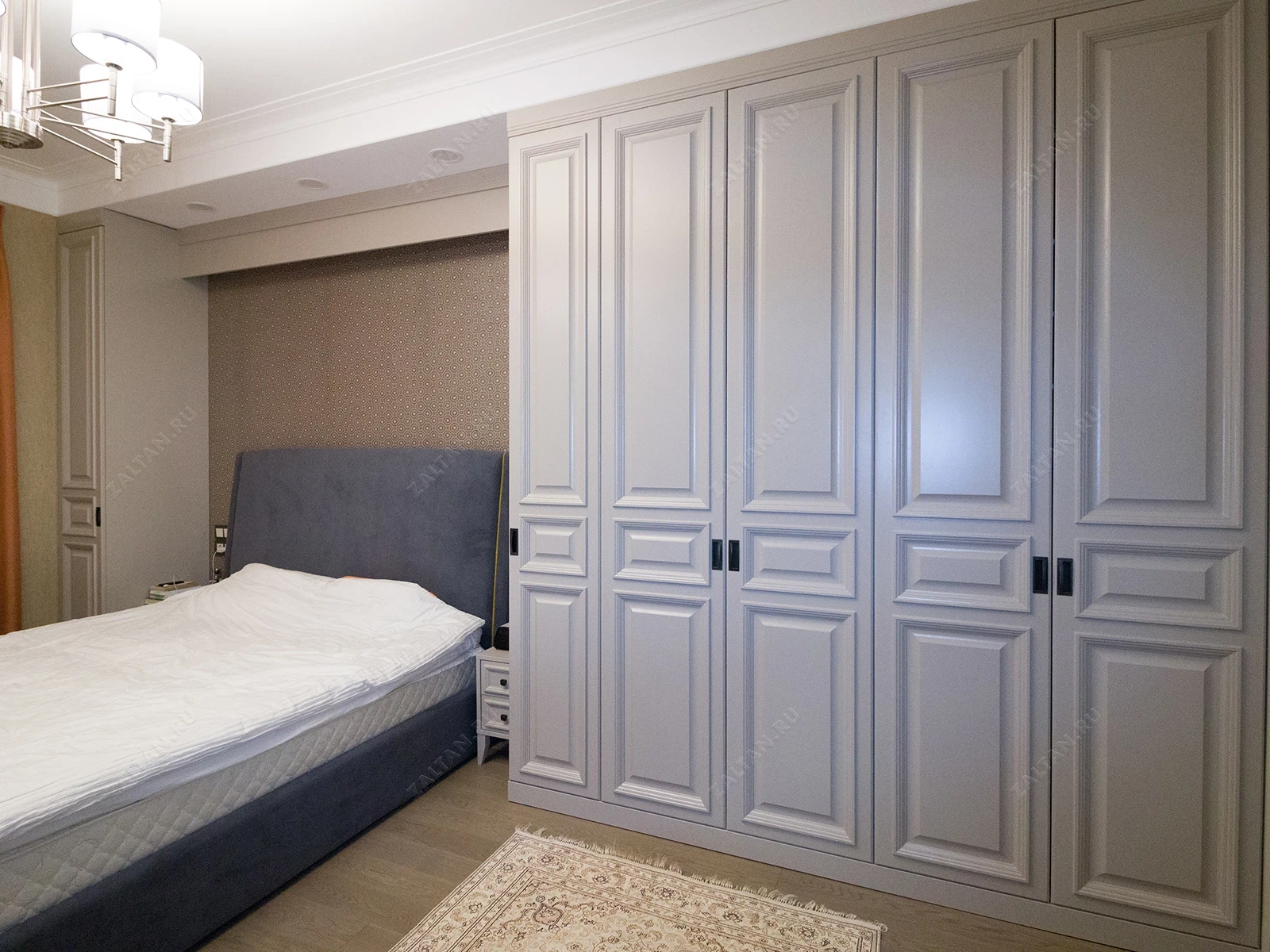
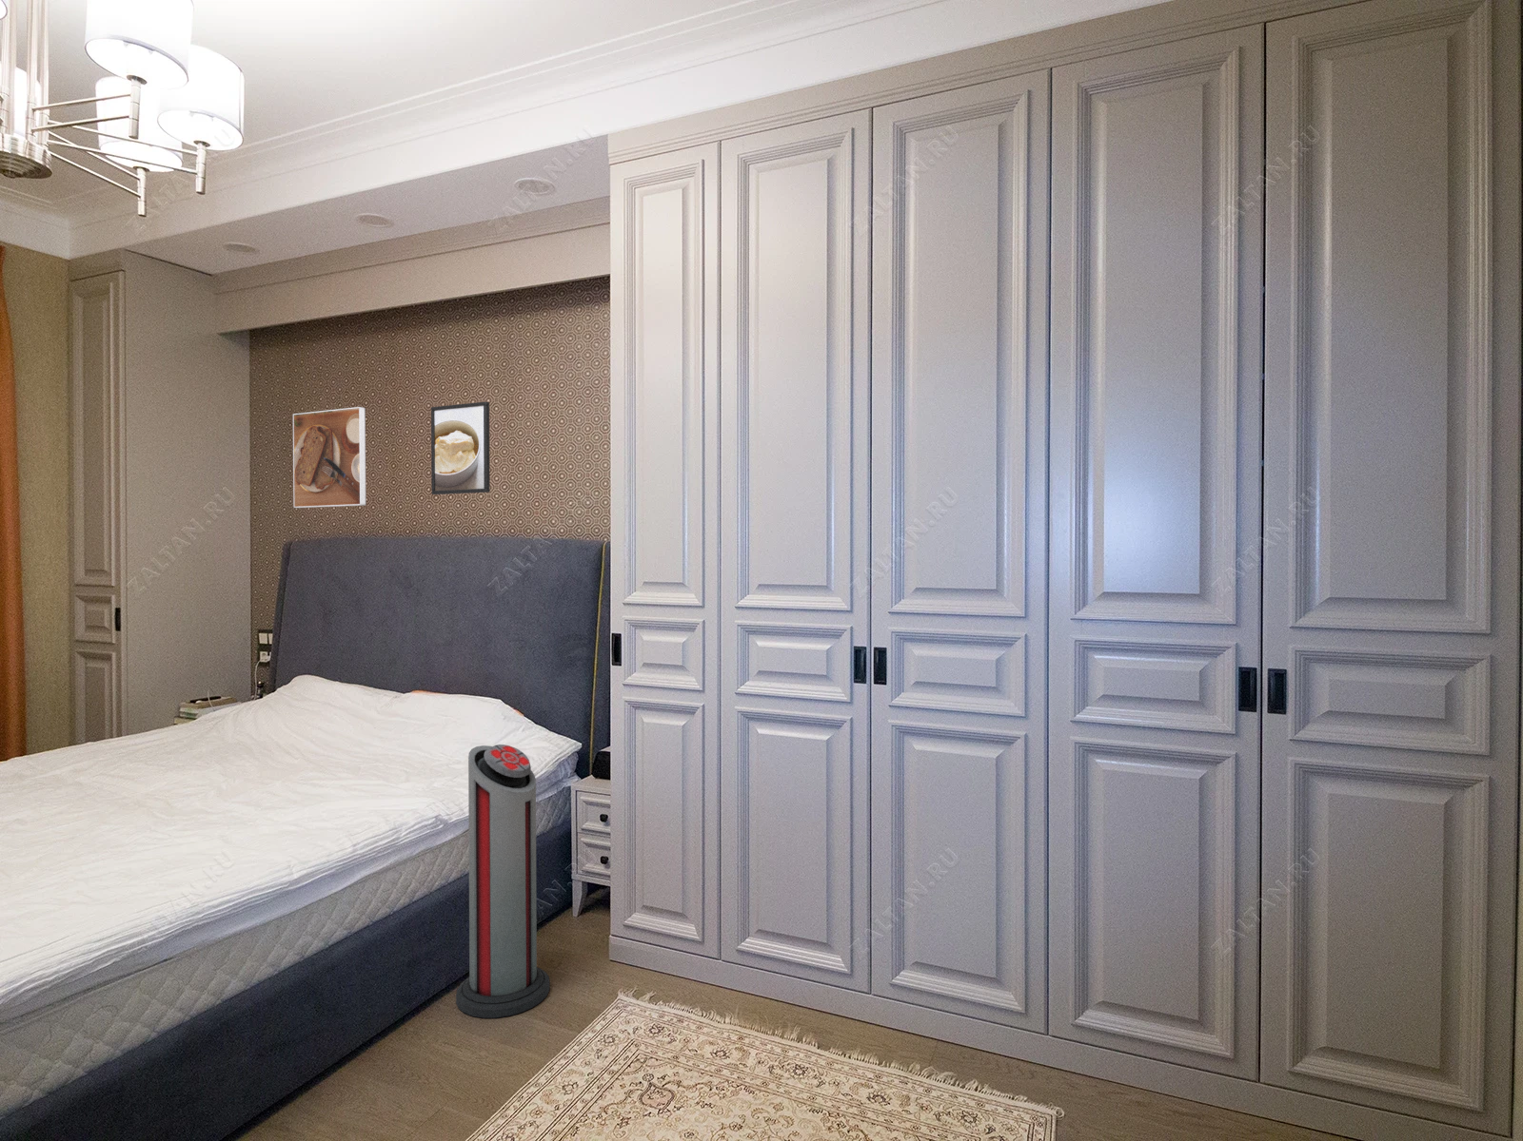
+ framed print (459, 448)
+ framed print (329, 458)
+ air purifier (502, 869)
